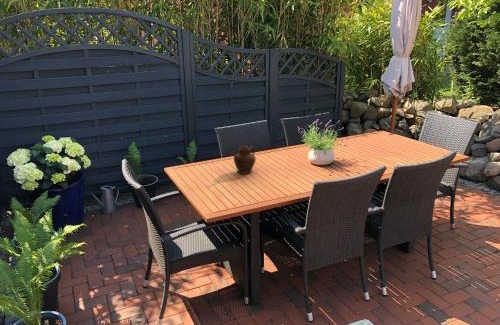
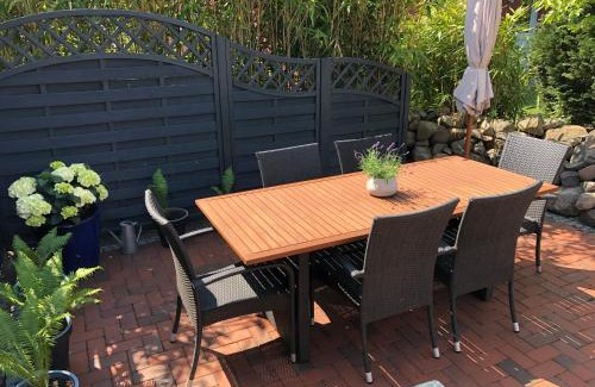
- teapot (243, 158)
